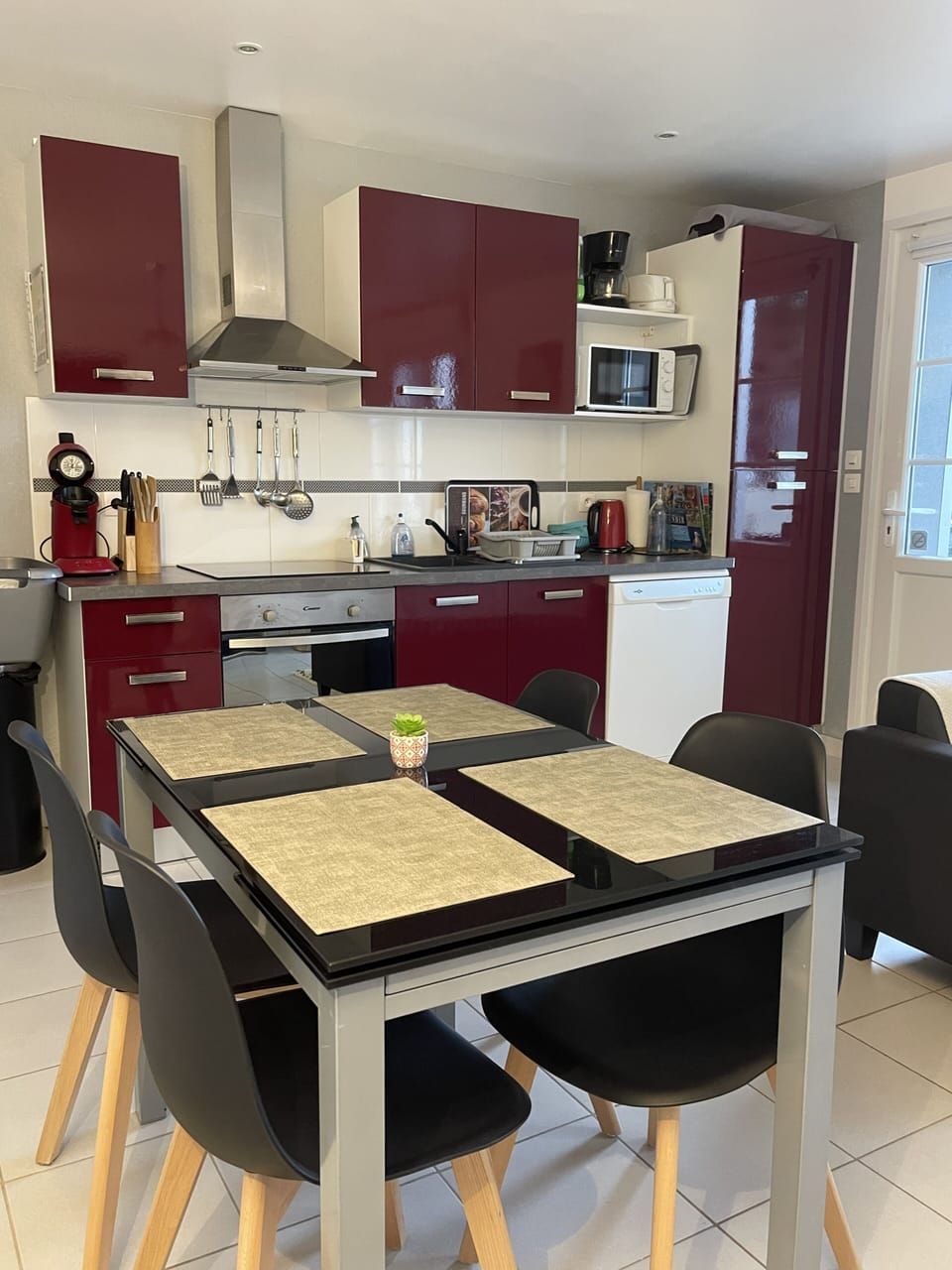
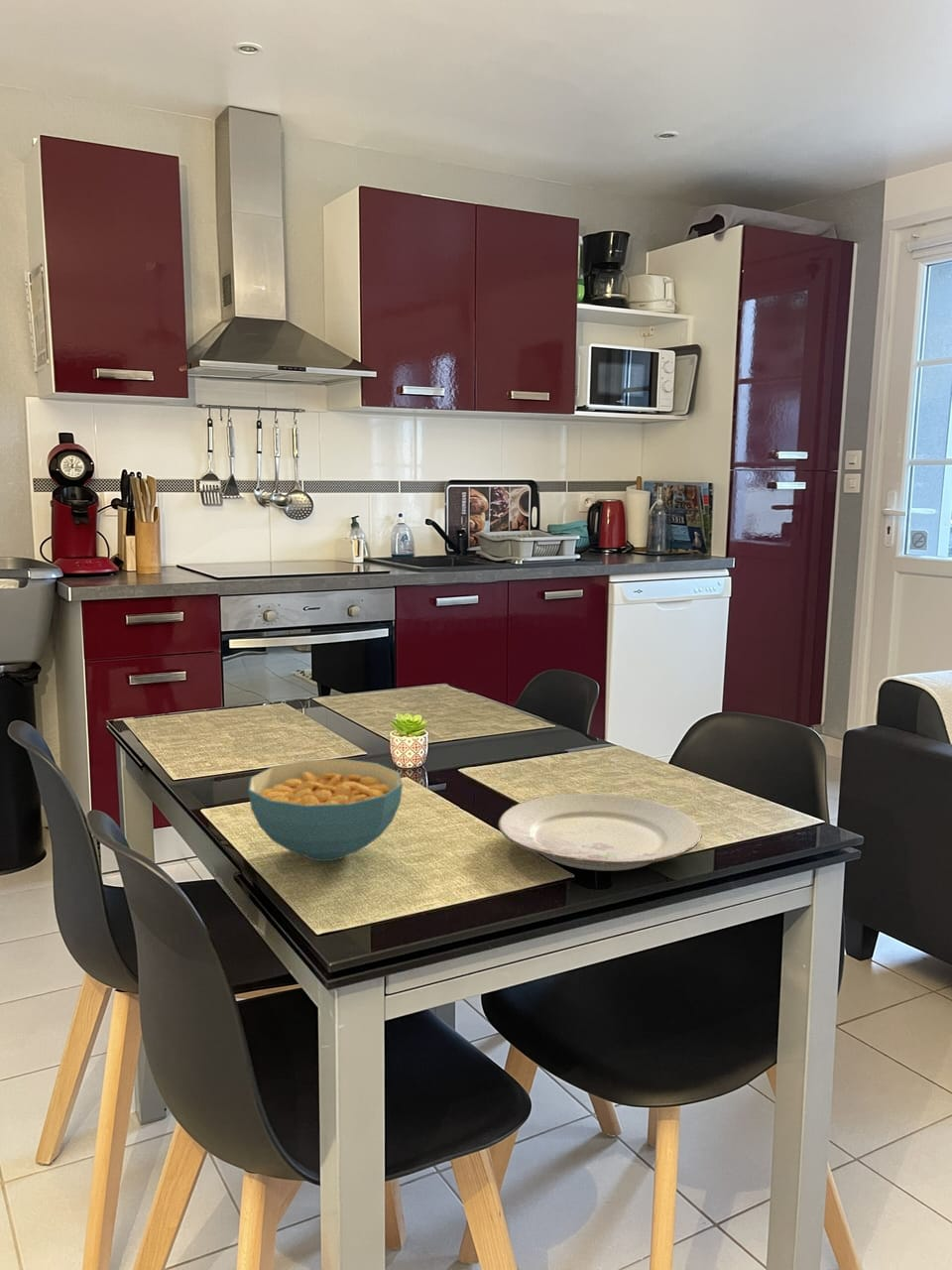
+ cereal bowl (326, 817)
+ plate (598, 834)
